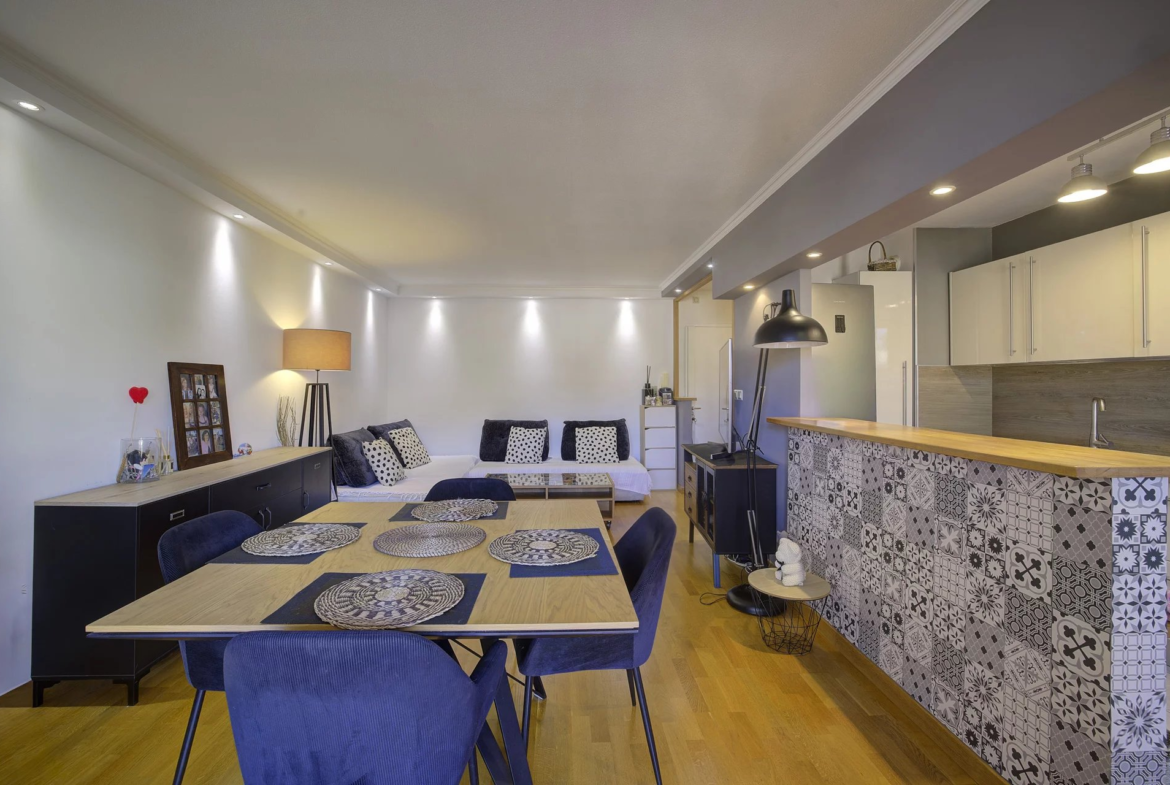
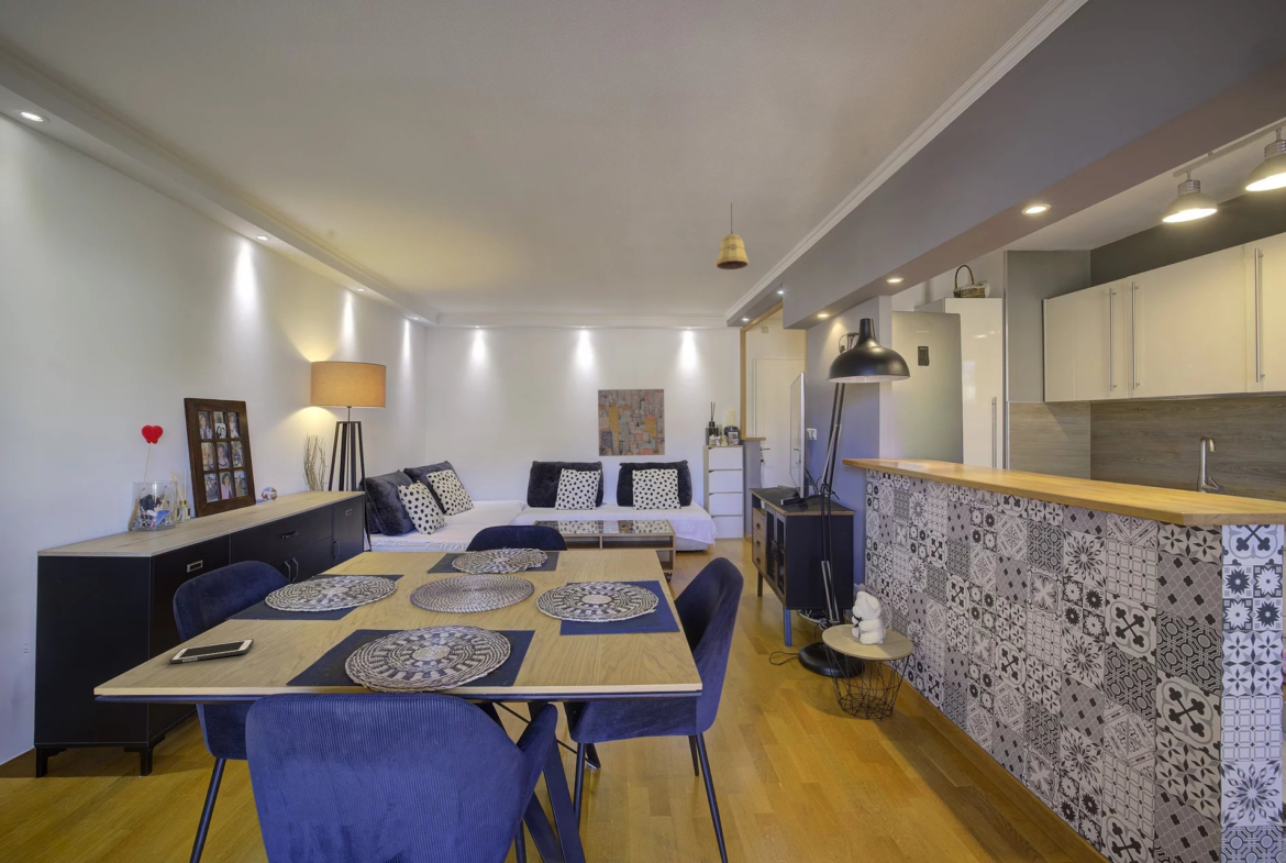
+ cell phone (213, 651)
+ wall art (631, 422)
+ pendant light (731, 235)
